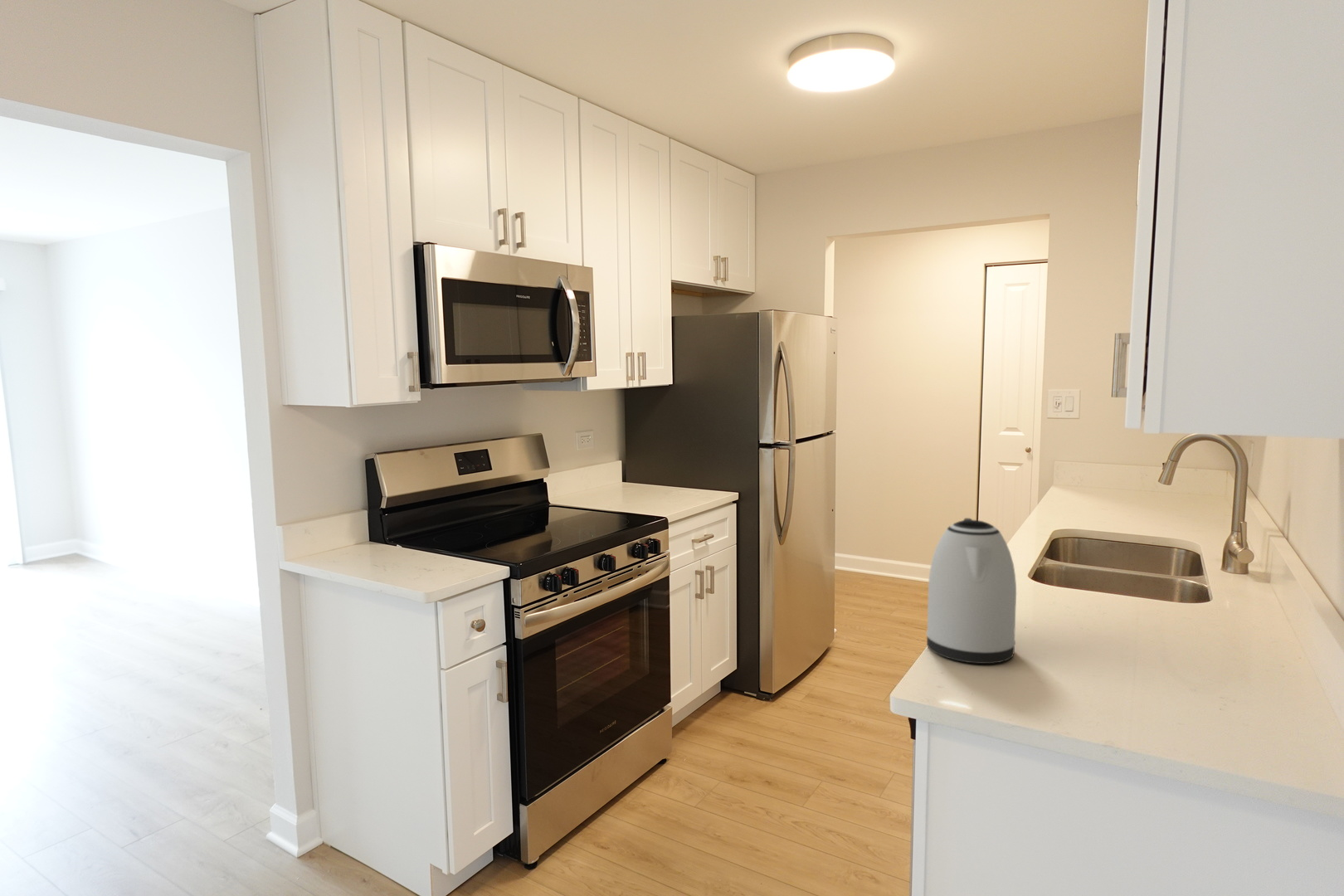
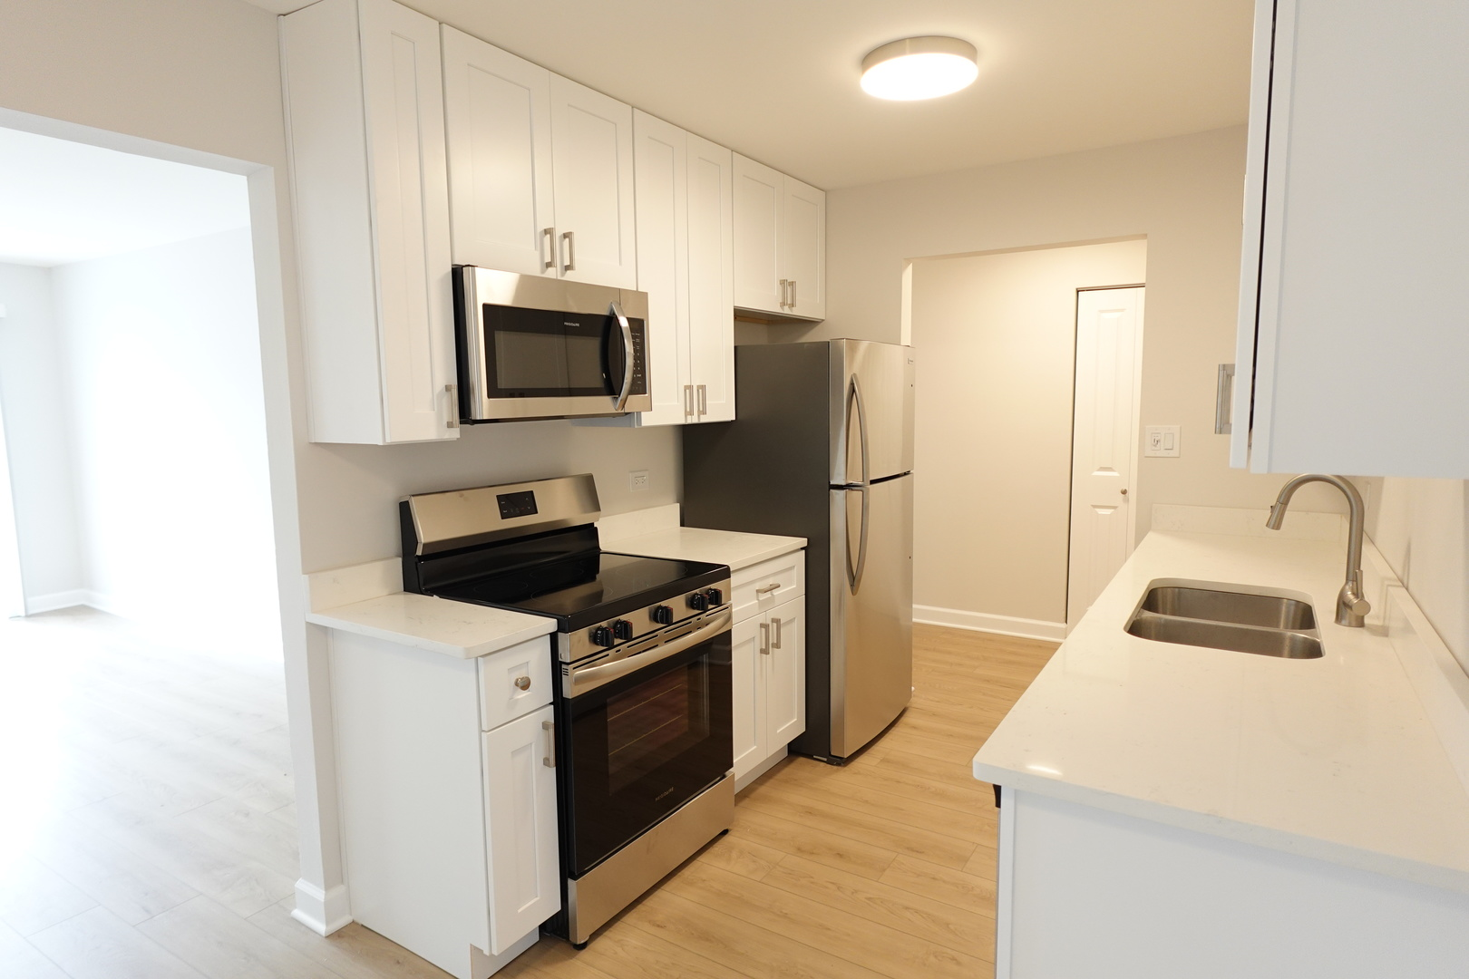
- kettle (969, 581)
